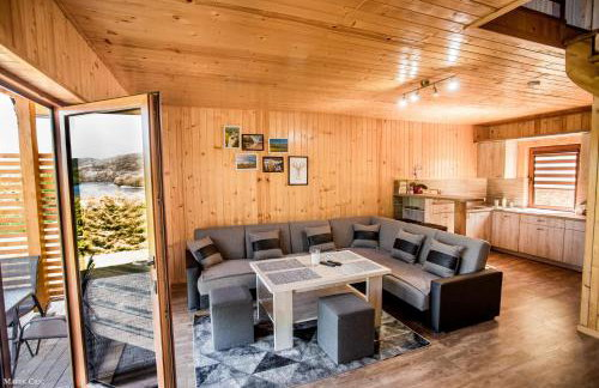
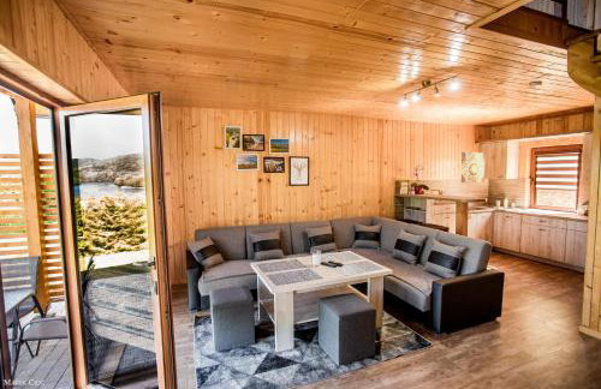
+ wall art (472, 167)
